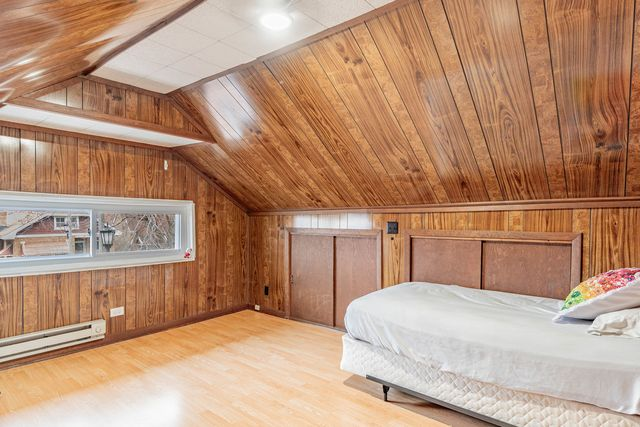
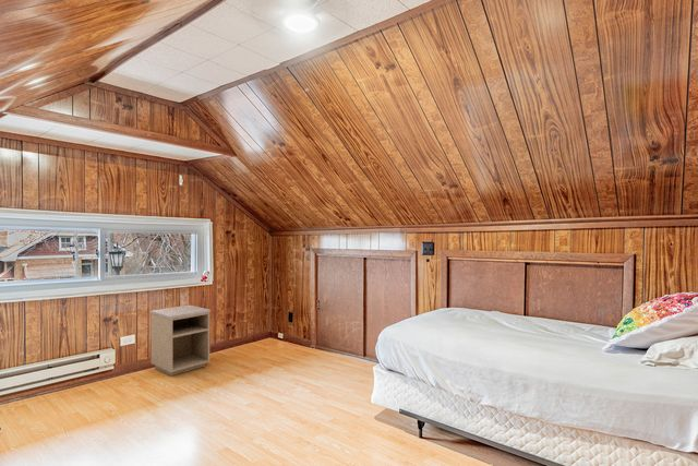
+ nightstand (180, 338)
